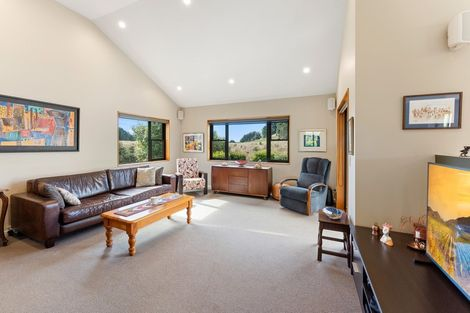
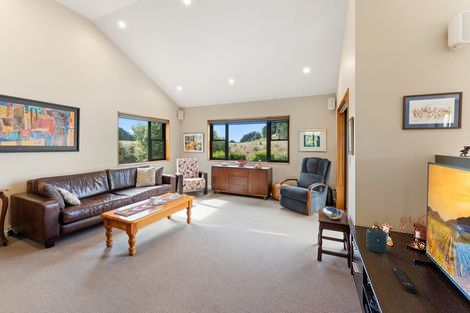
+ remote control (403, 279)
+ speaker (376, 239)
